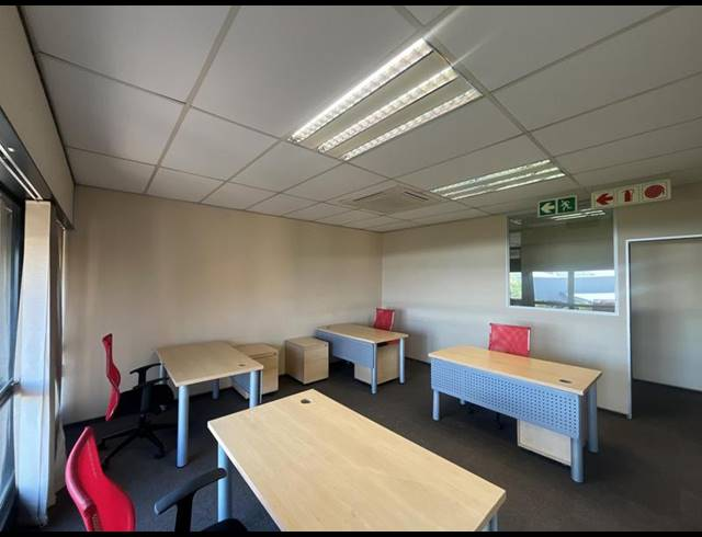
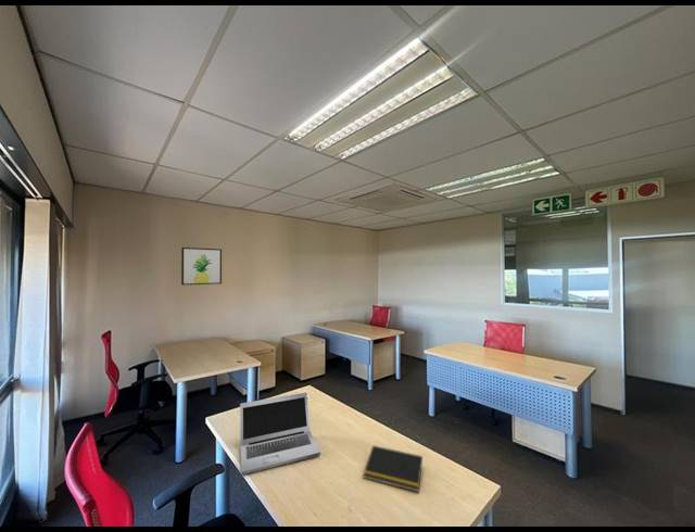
+ laptop (278, 428)
+ wall art (202, 266)
+ notepad (393, 466)
